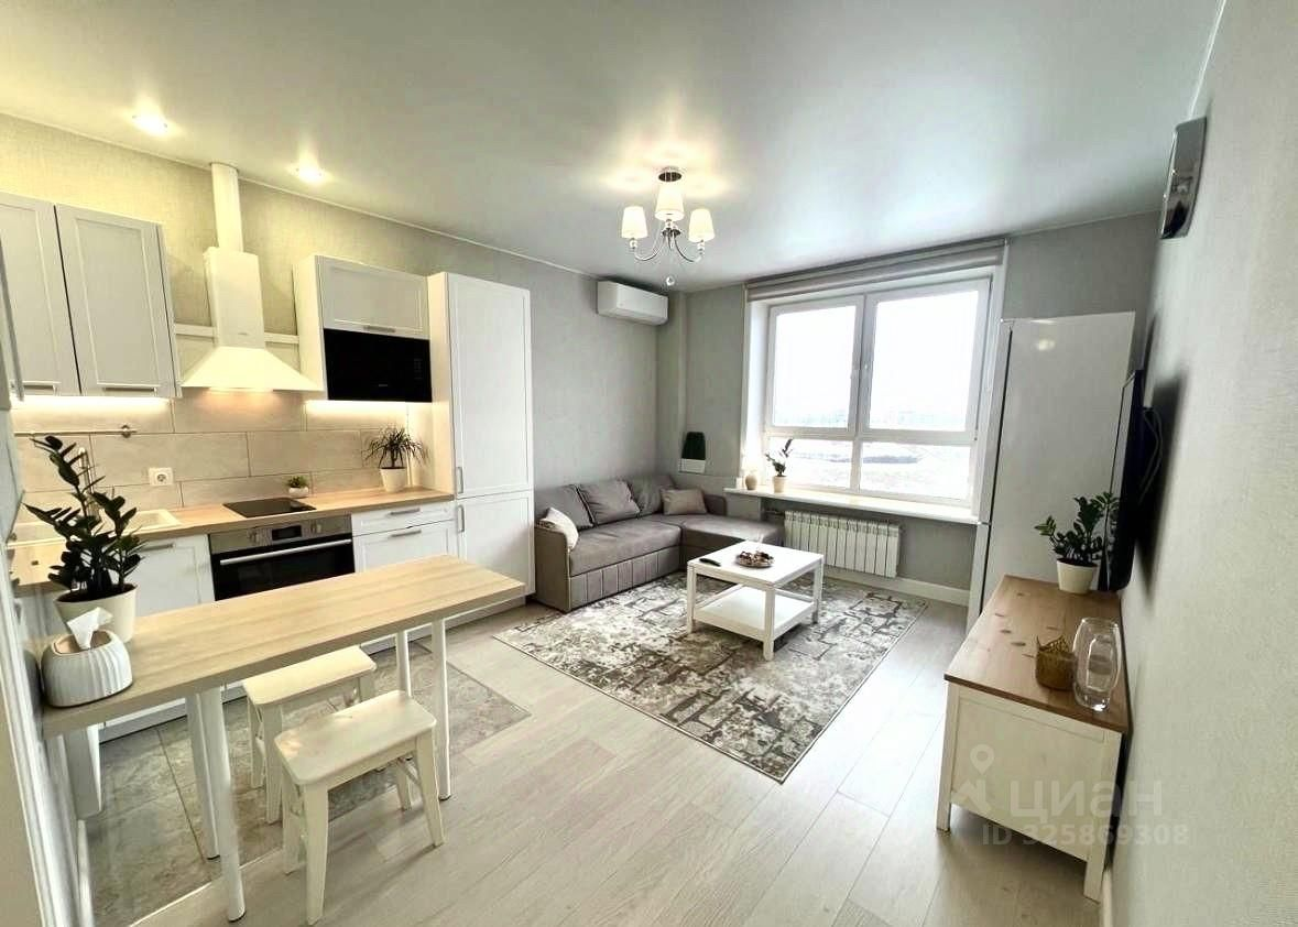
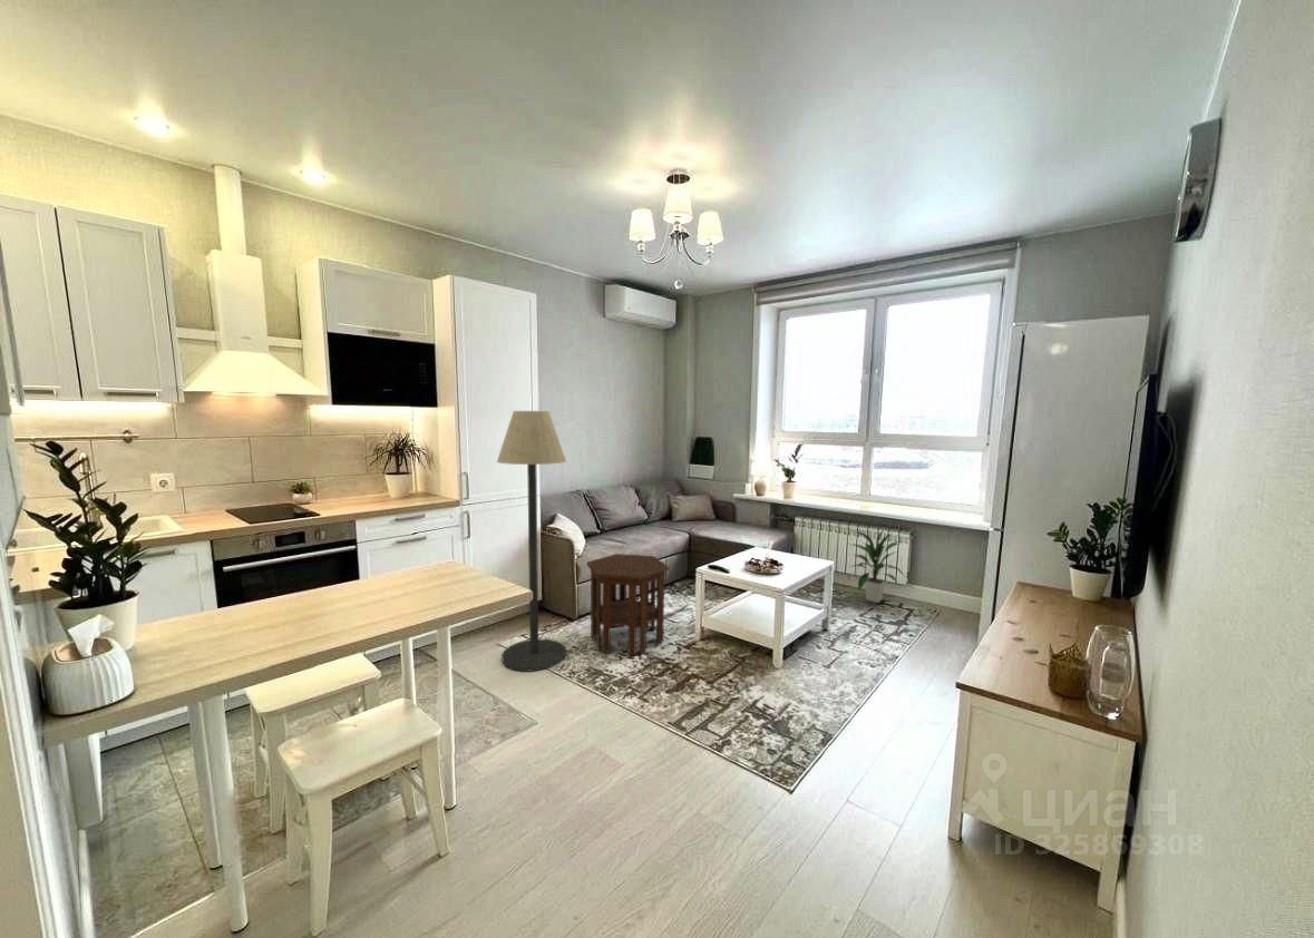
+ indoor plant (874, 564)
+ floor lamp (533, 536)
+ side table (626, 602)
